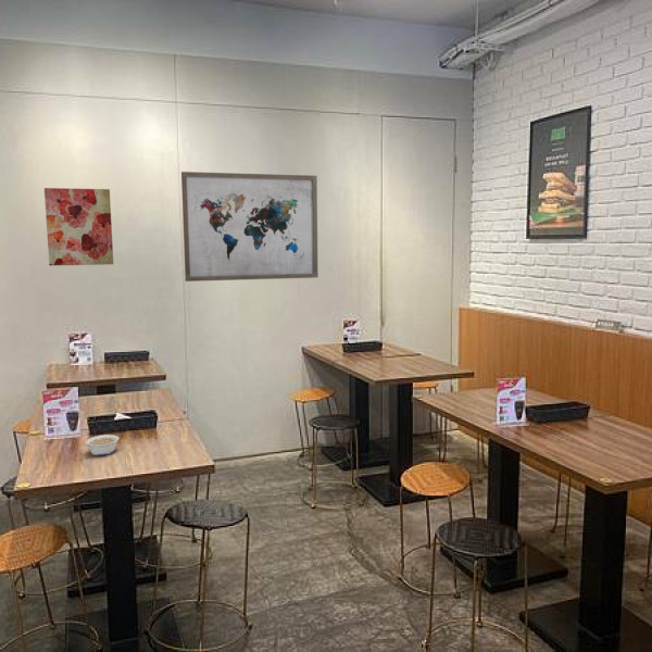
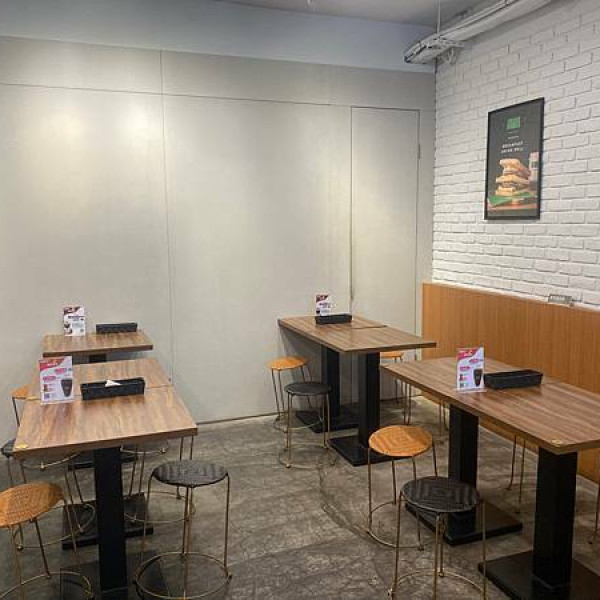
- wall art (252, 227)
- legume (102, 444)
- wall art (79, 227)
